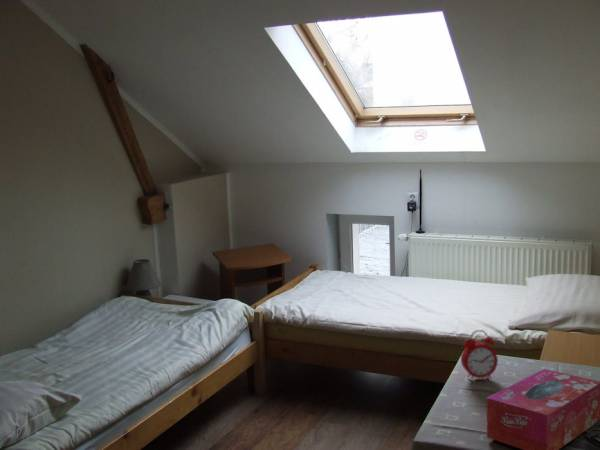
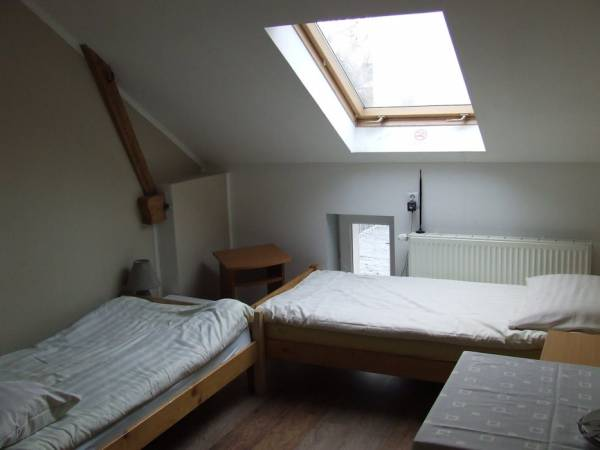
- alarm clock (479, 354)
- tissue box (545, 408)
